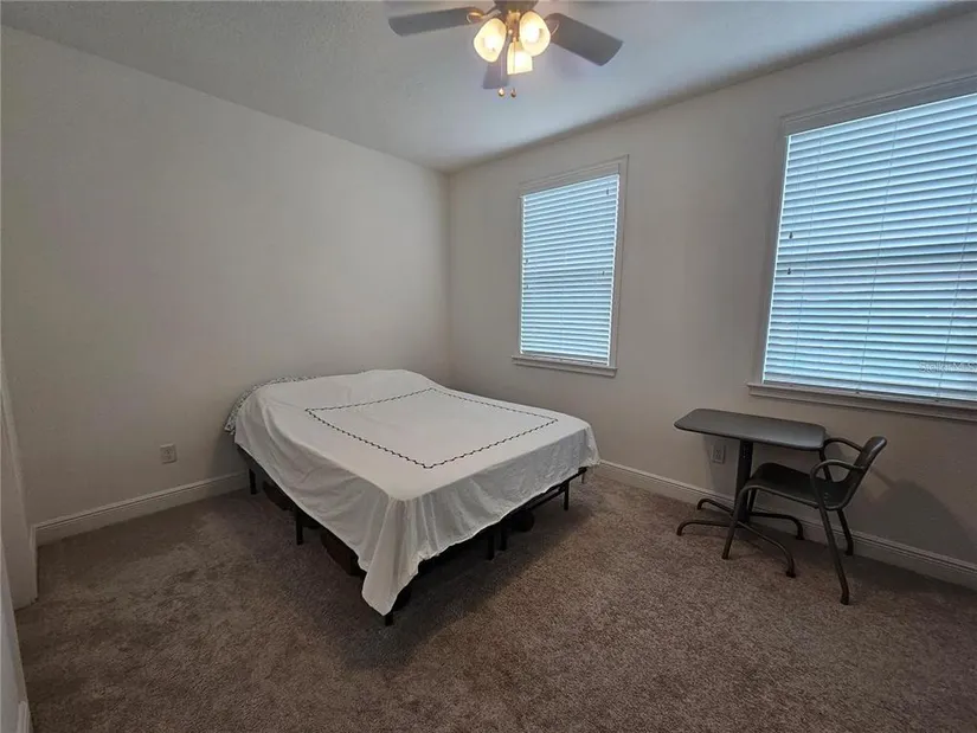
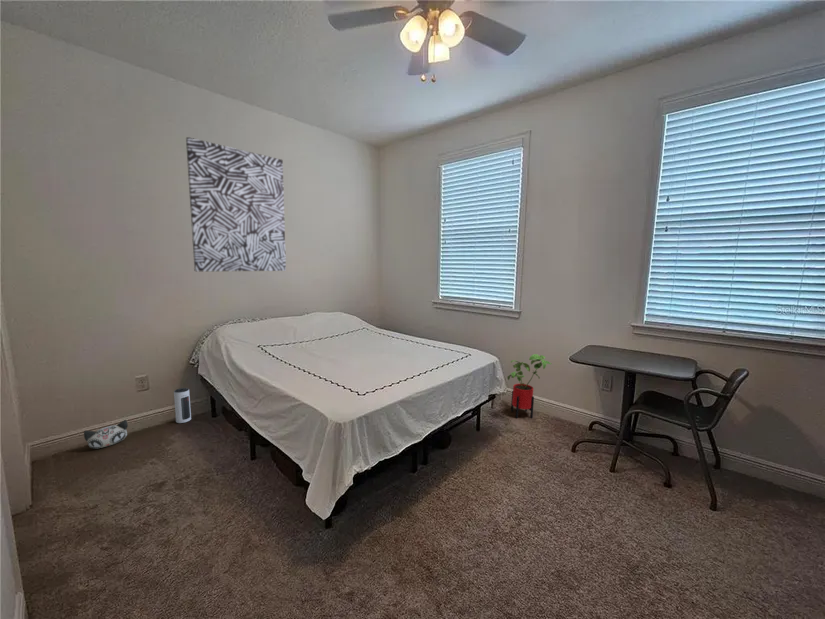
+ speaker (182, 405)
+ wall art (241, 211)
+ plush toy (107, 434)
+ house plant (525, 384)
